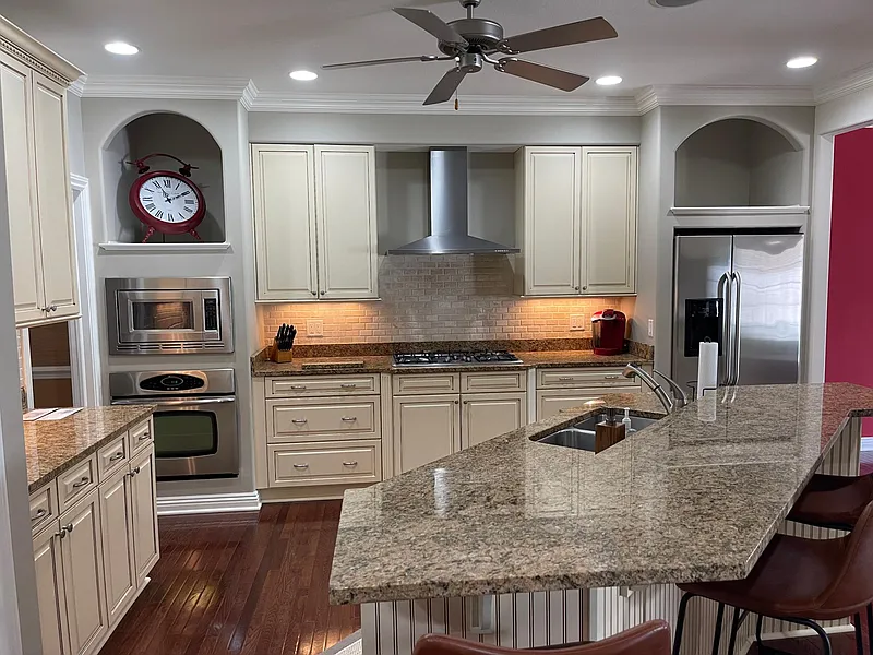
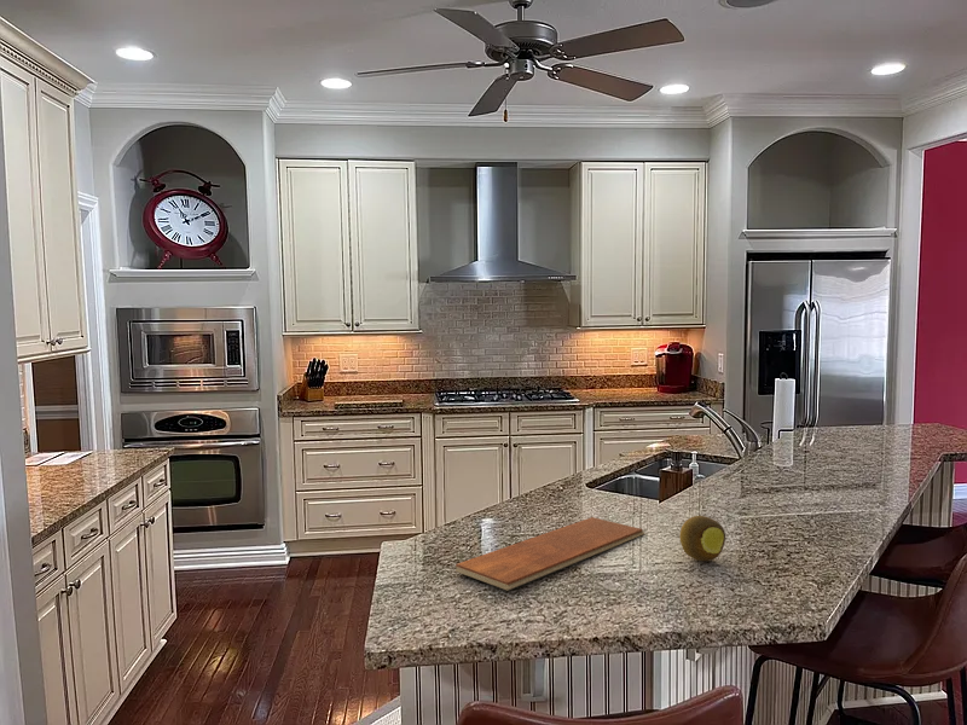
+ fruit (701, 538)
+ chopping board (556, 549)
